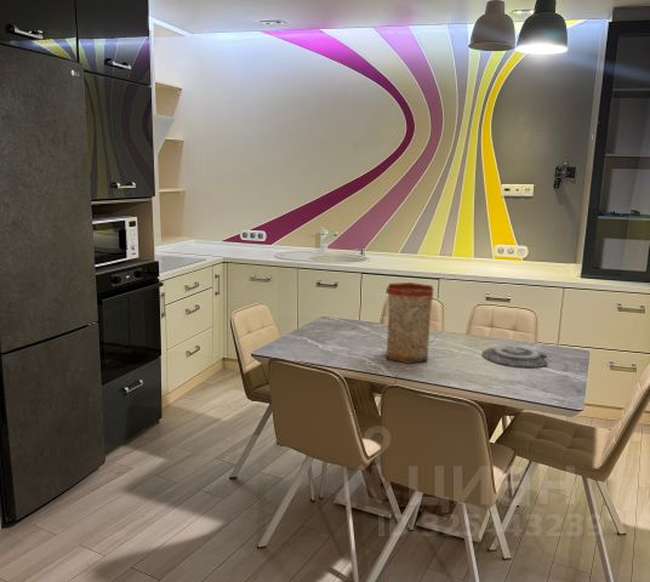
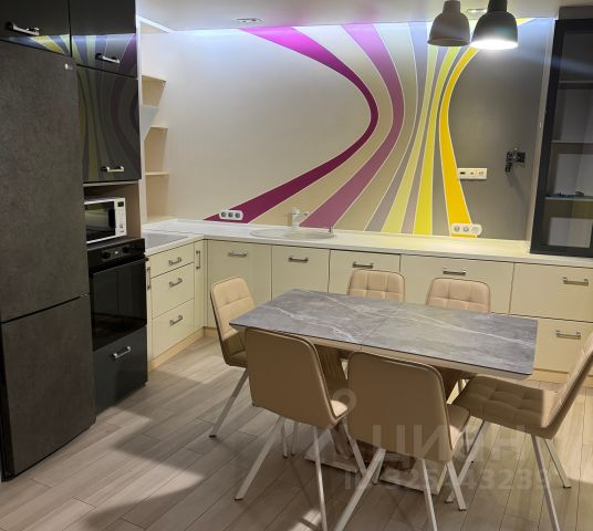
- vase (409, 321)
- plate (515, 353)
